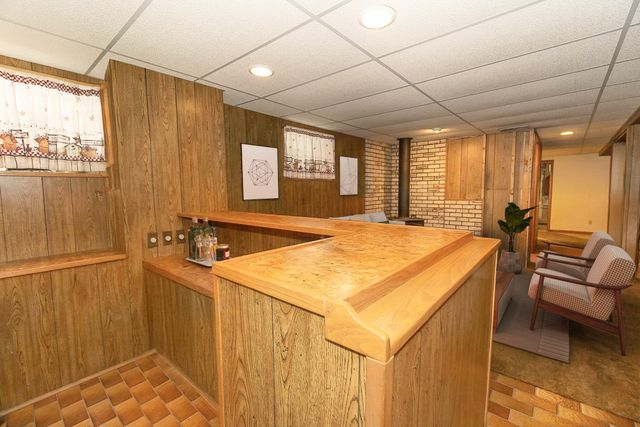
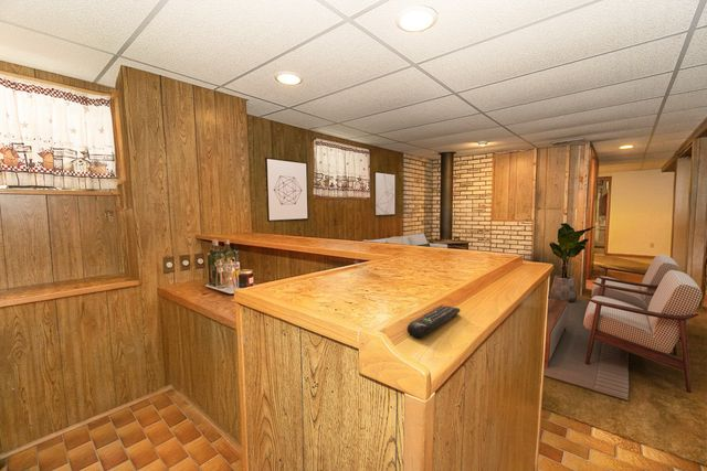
+ remote control (435, 319)
